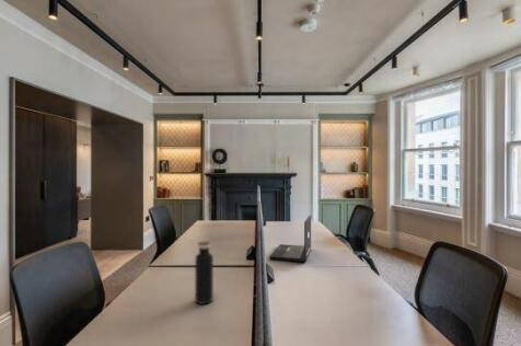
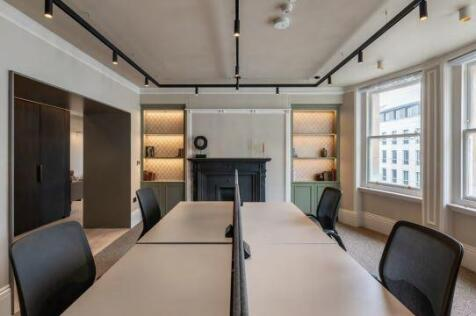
- water bottle (204, 272)
- laptop (291, 245)
